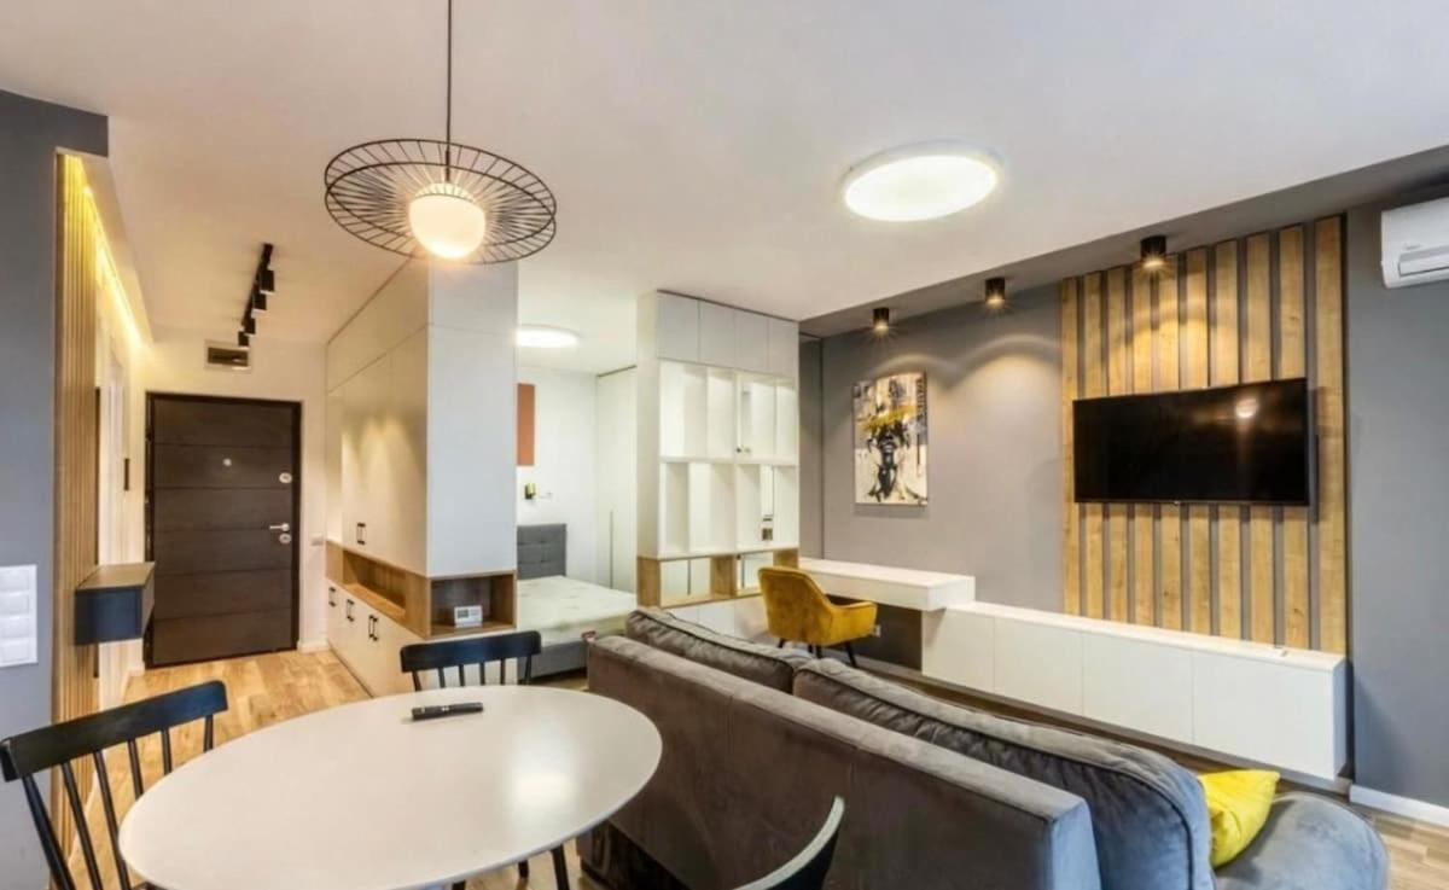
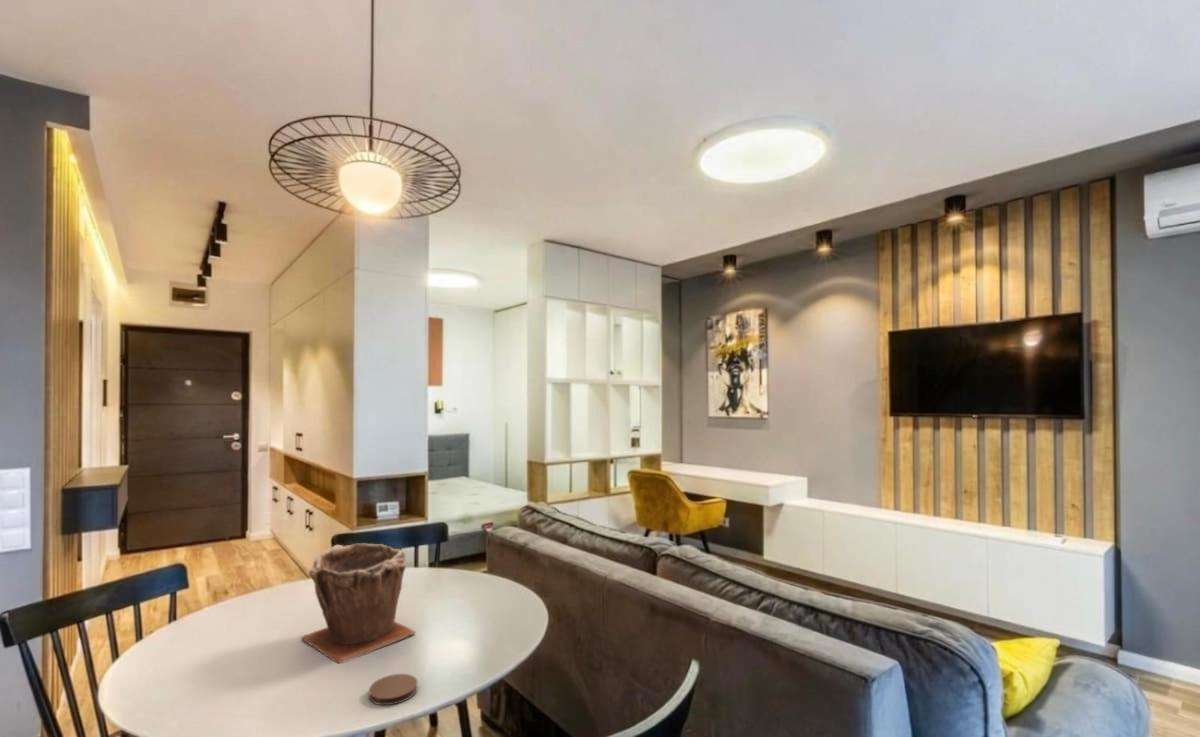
+ plant pot (358, 594)
+ coaster (393, 688)
